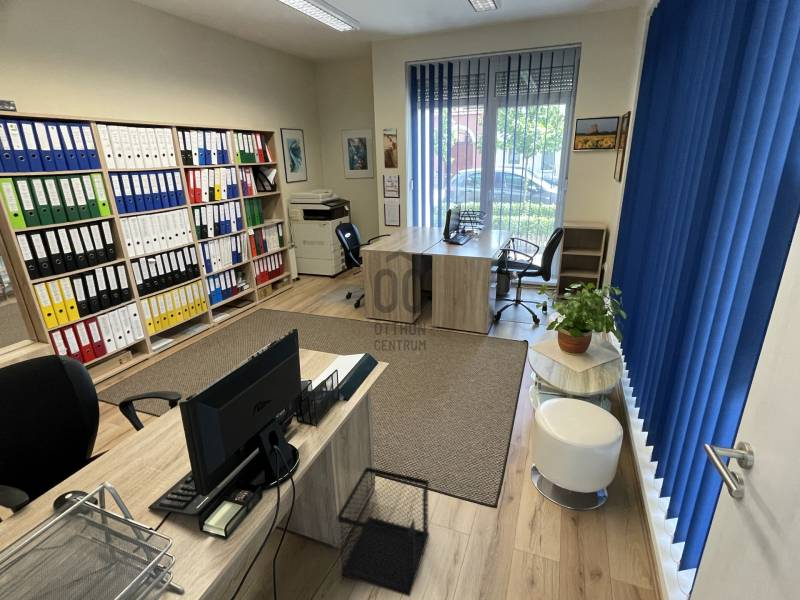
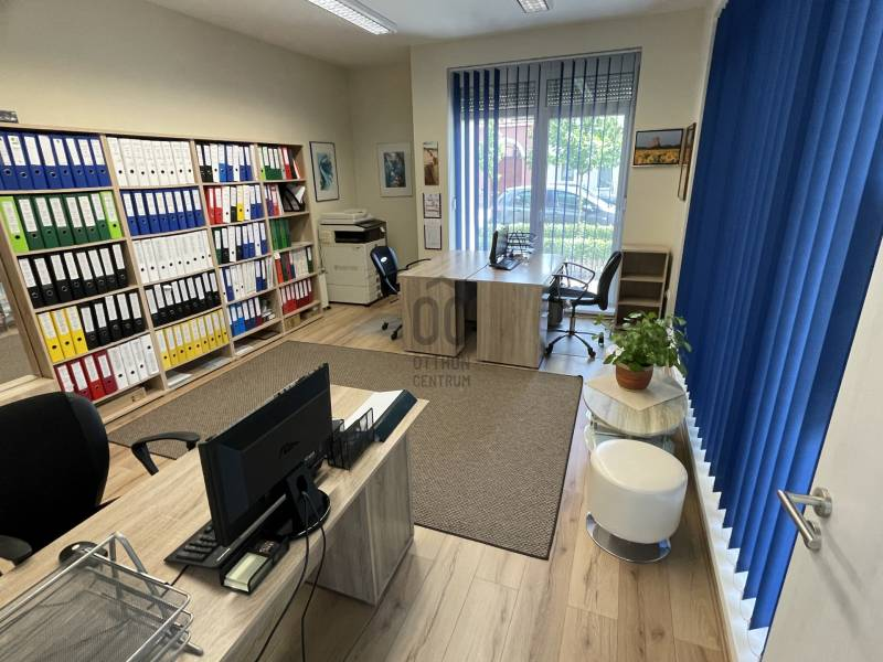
- wastebasket (386, 526)
